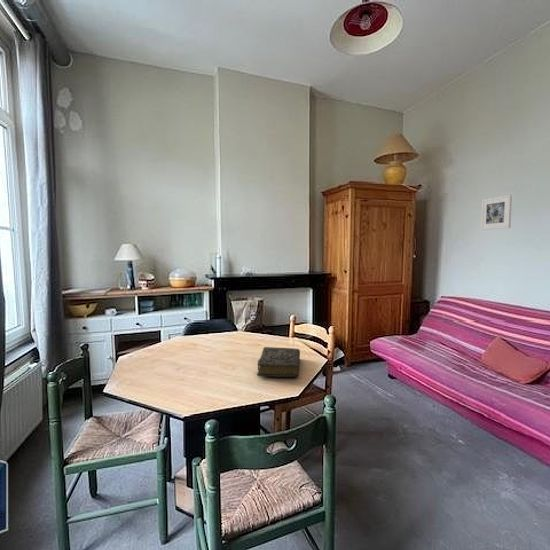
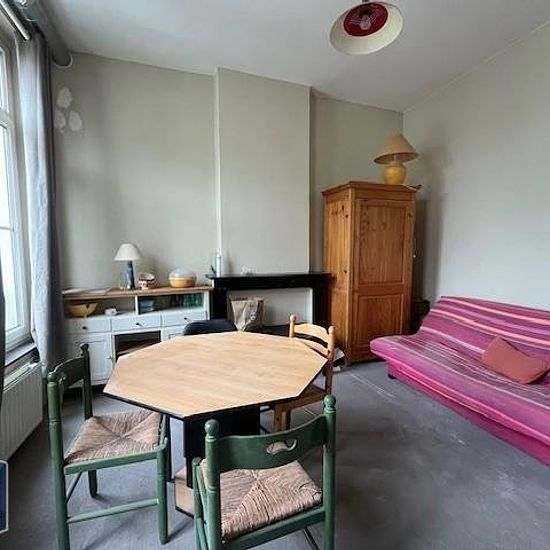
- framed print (495, 213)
- book (279, 360)
